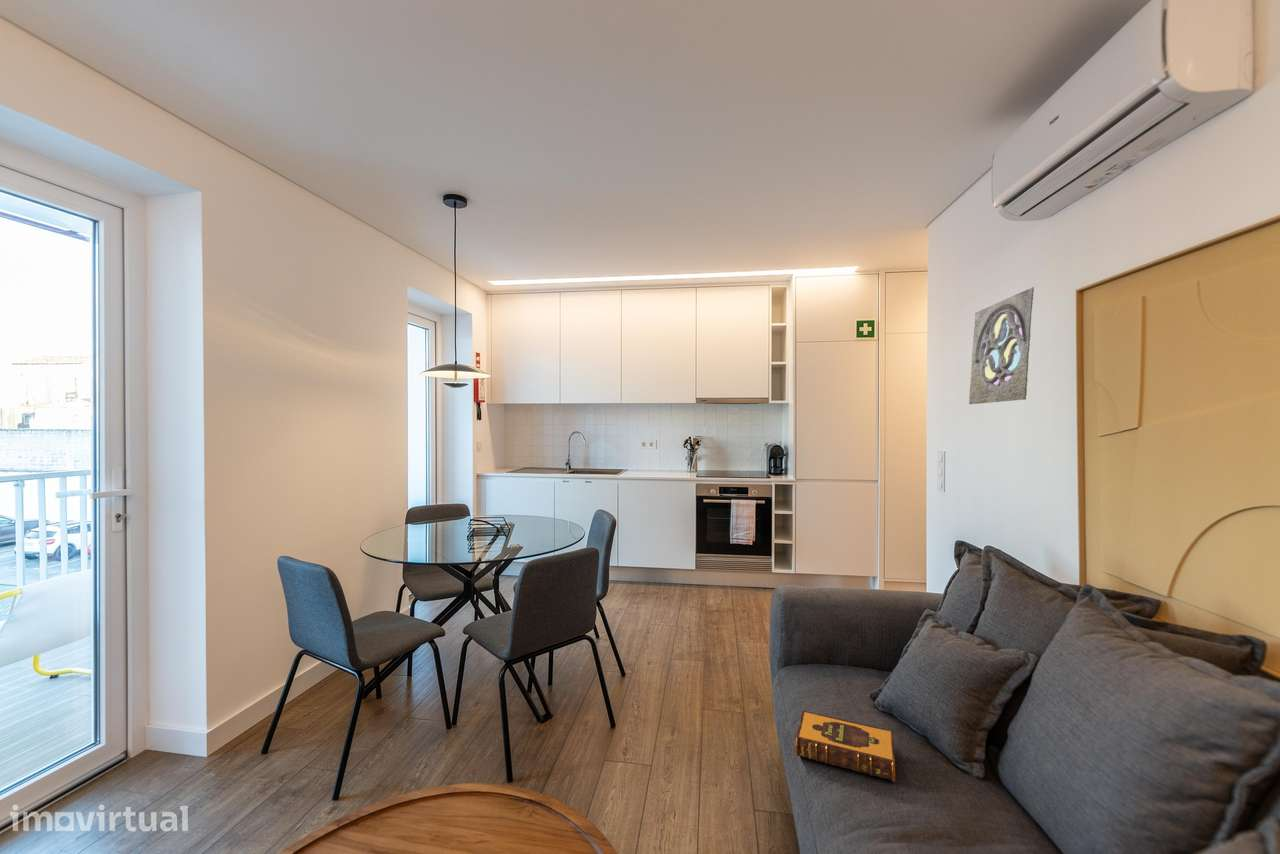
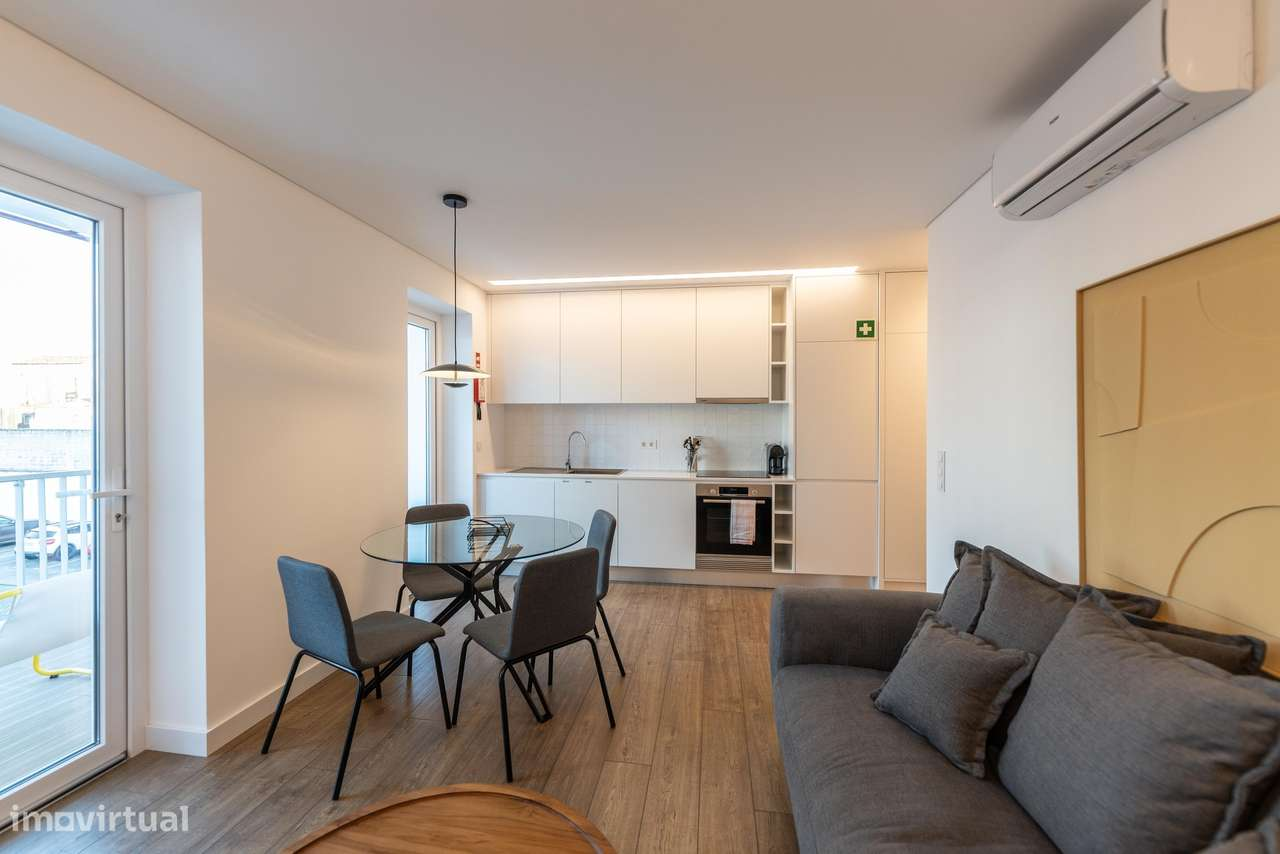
- wall ornament (999, 351)
- hardback book (844, 744)
